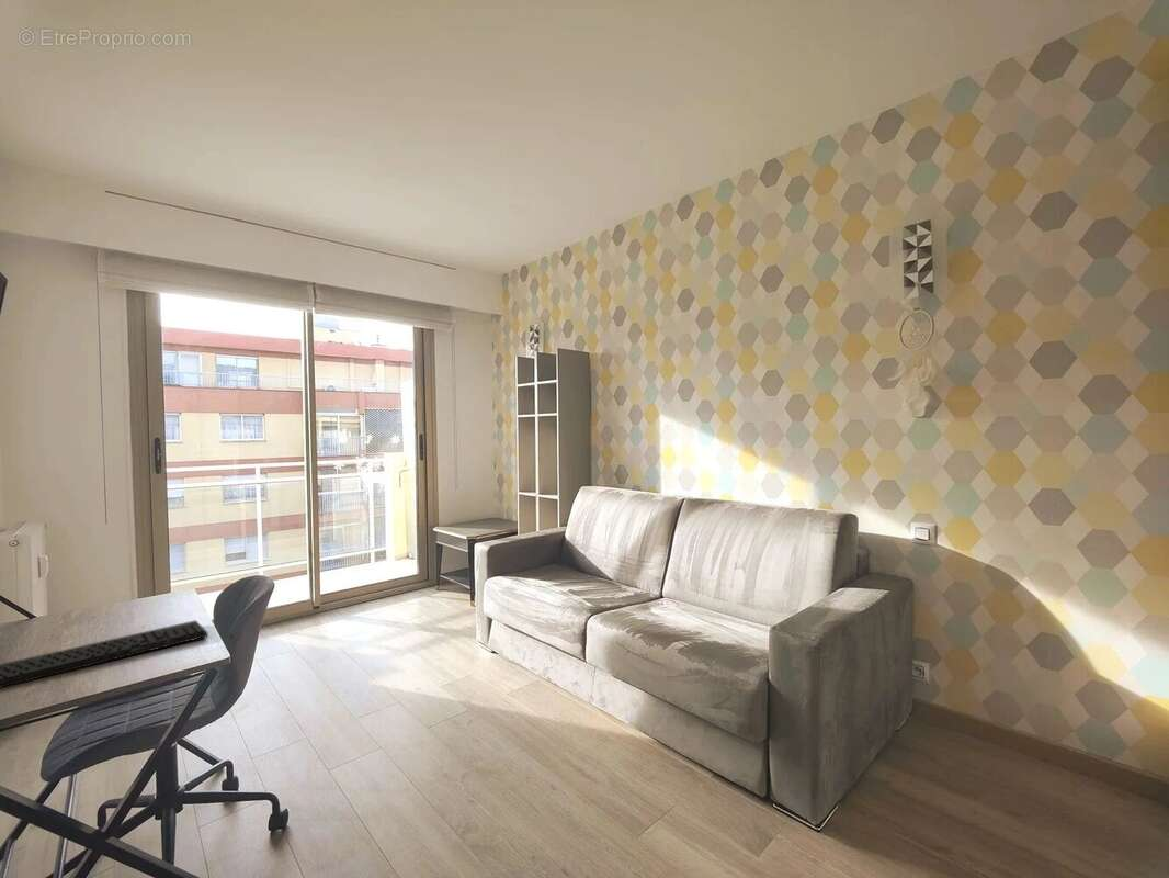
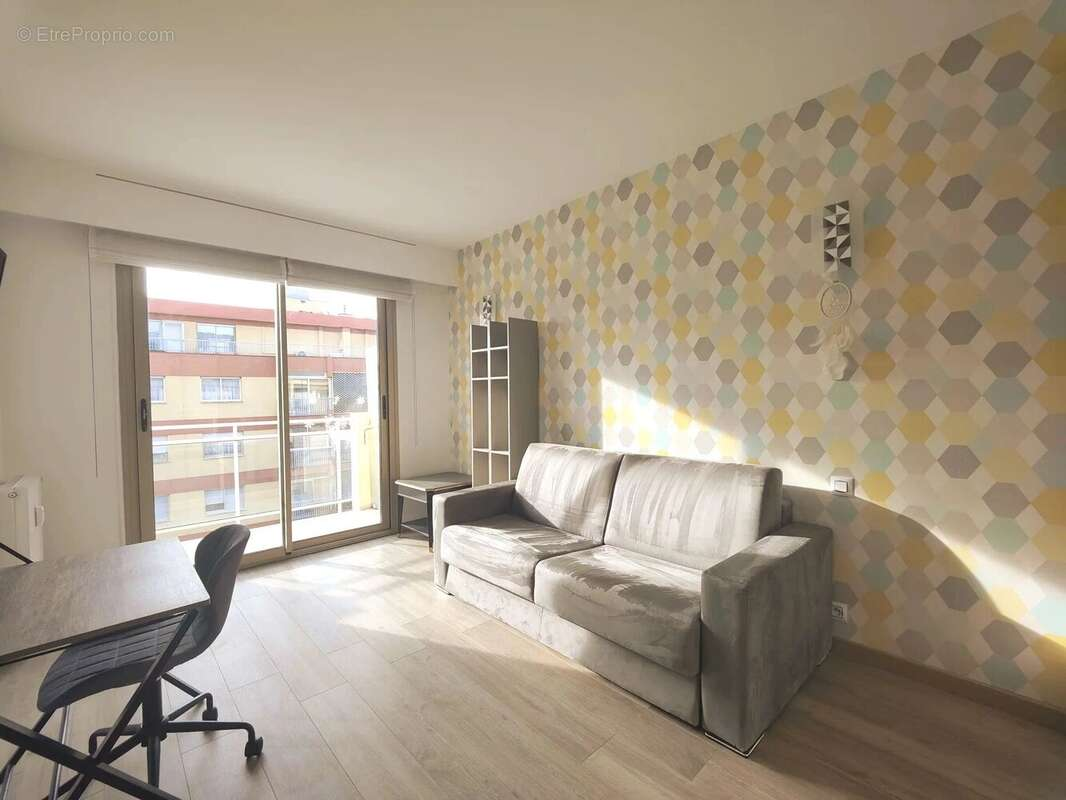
- keyboard (98, 651)
